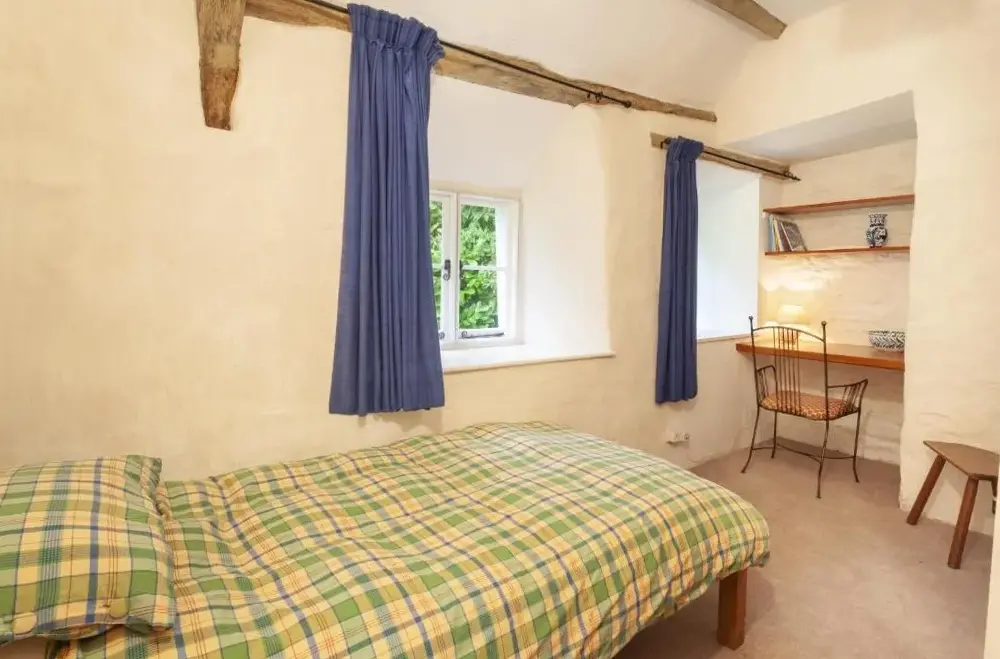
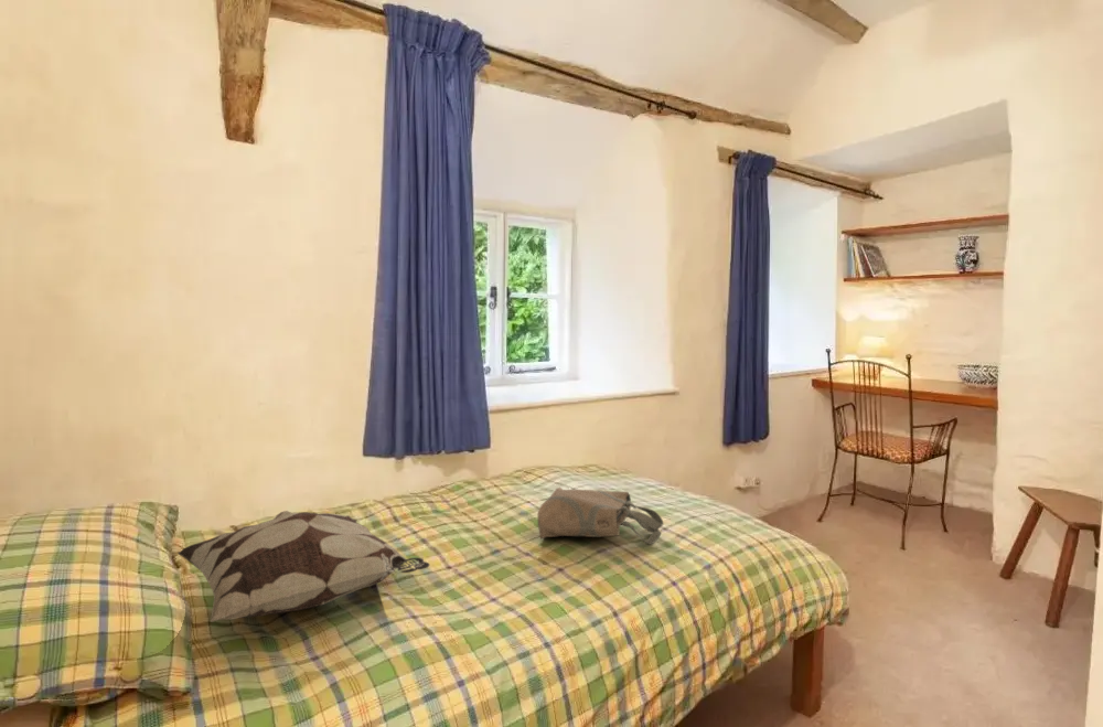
+ tote bag (604, 512)
+ decorative pillow (302, 558)
